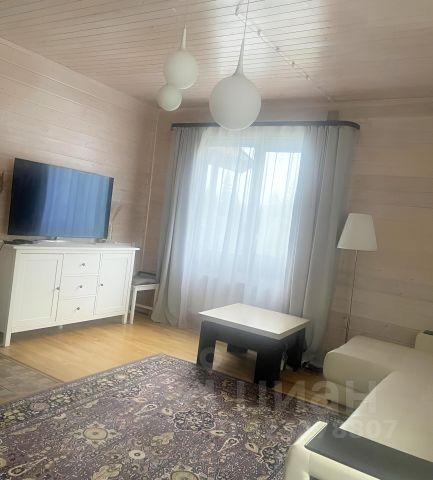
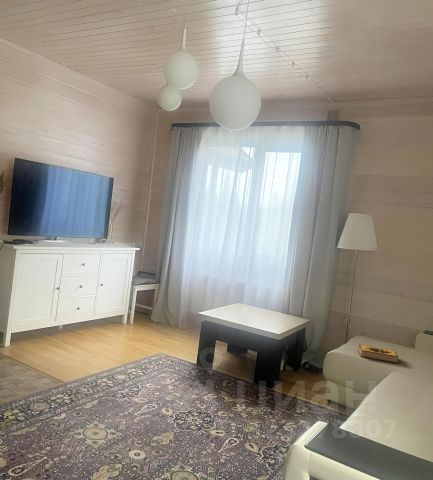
+ hardback book (377, 353)
